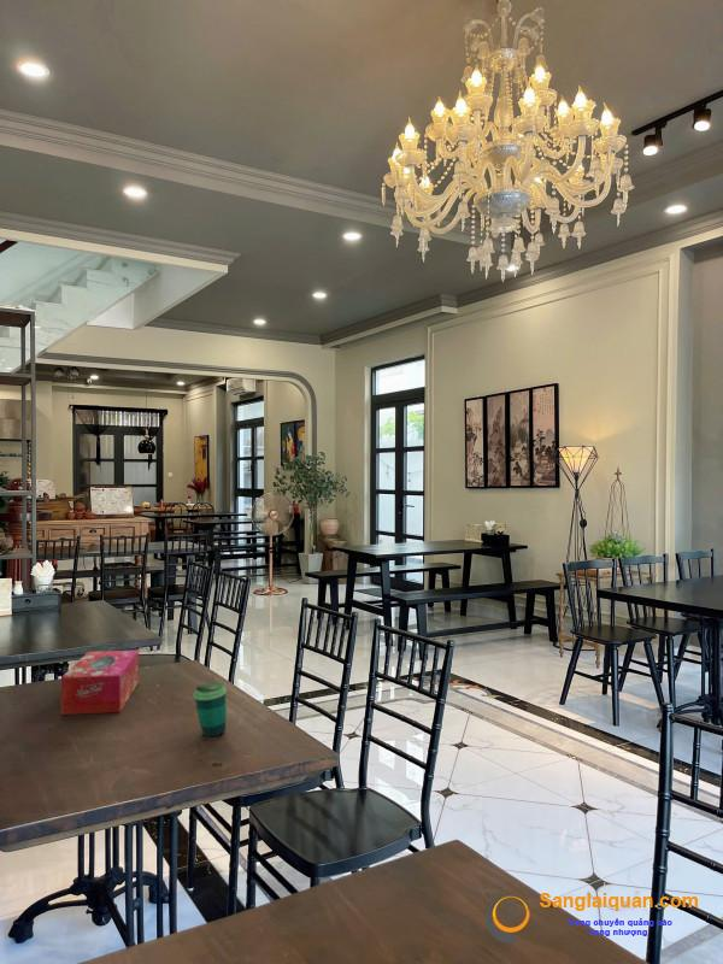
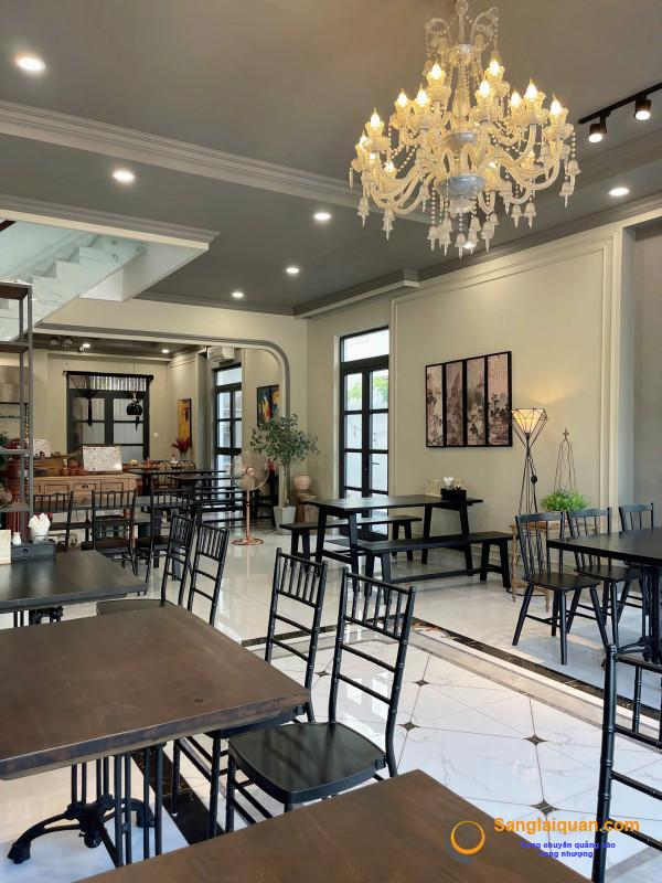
- tissue box (102, 680)
- cup (210, 709)
